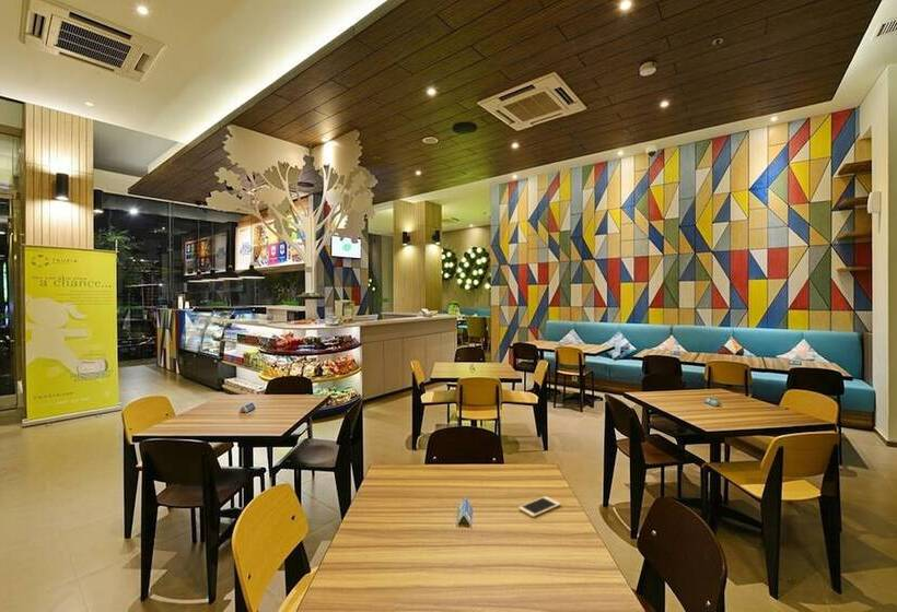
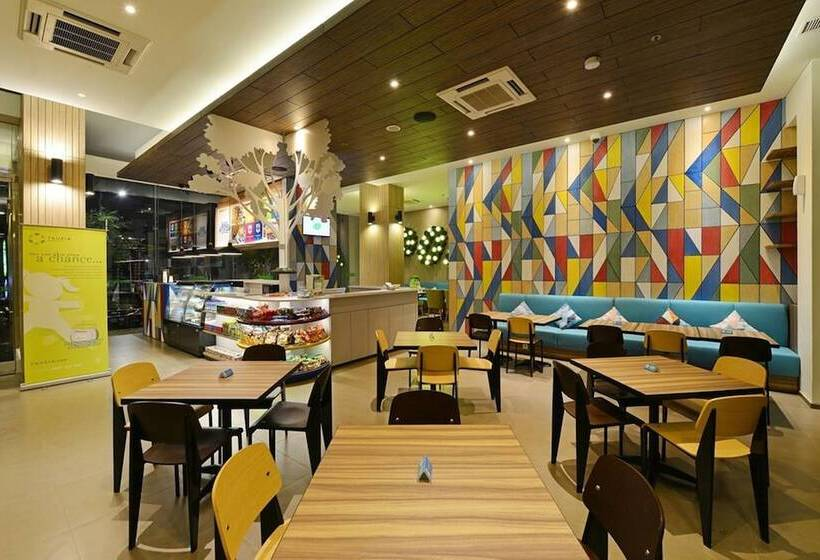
- cell phone (539, 506)
